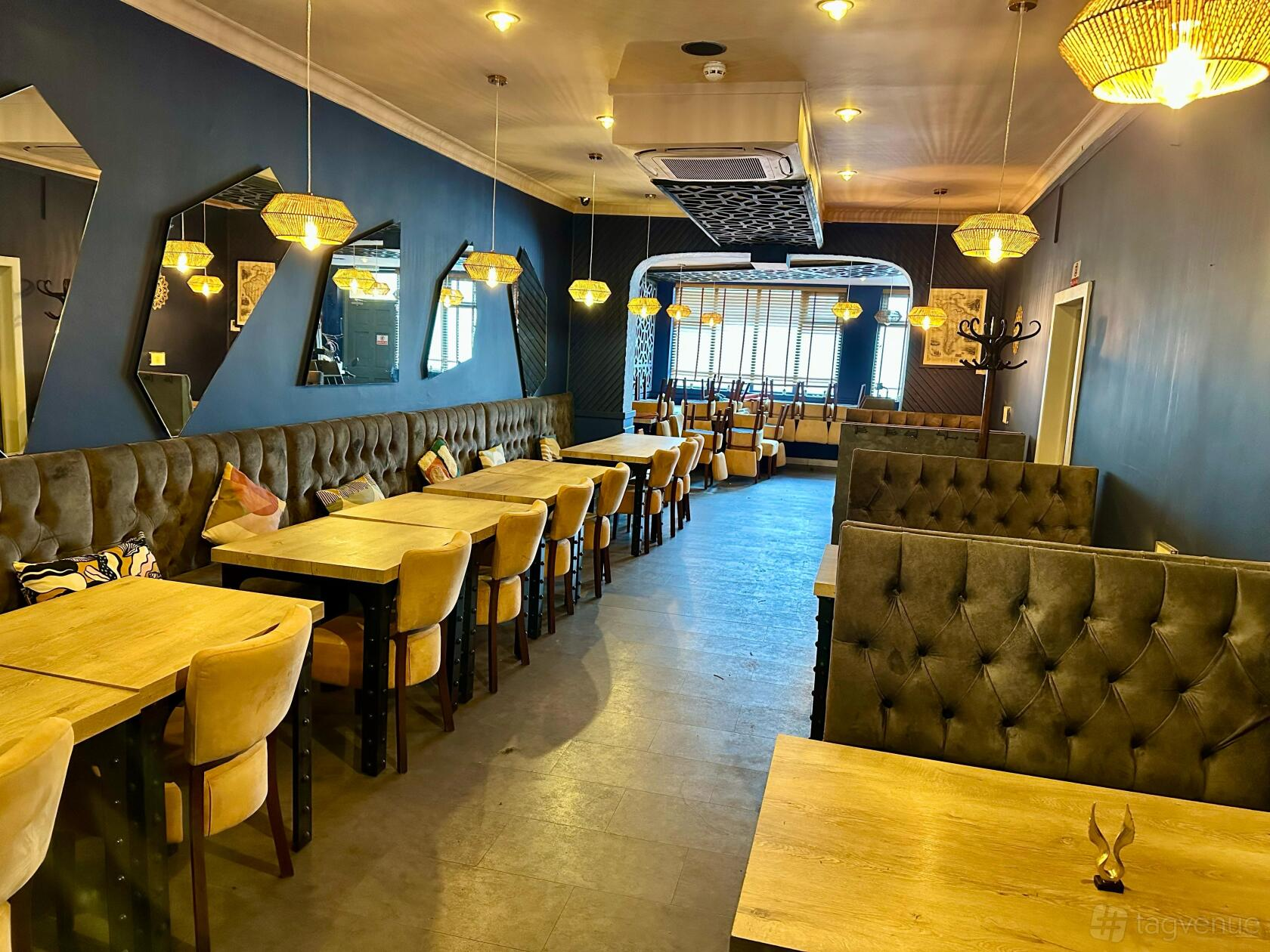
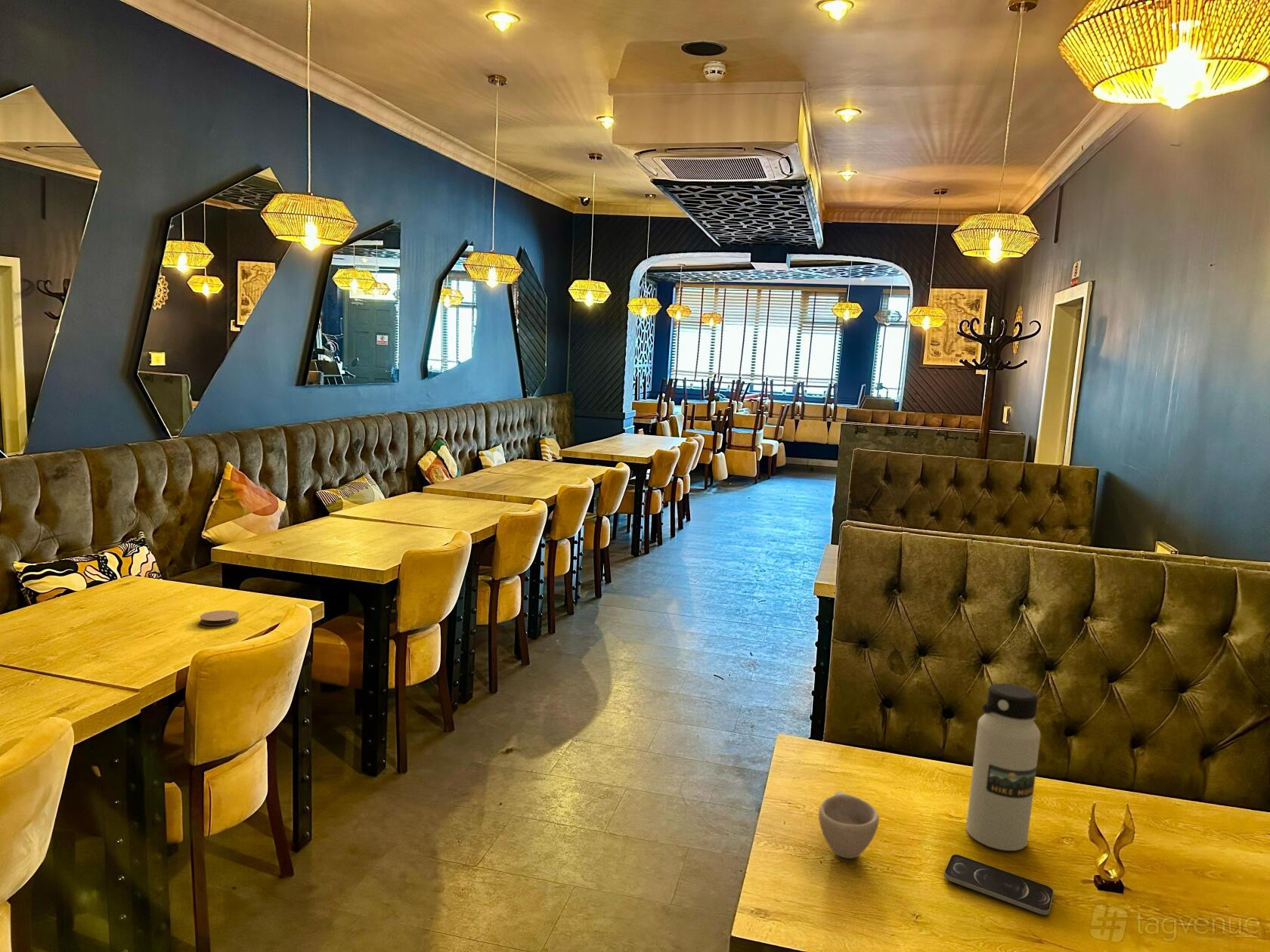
+ coaster (219, 617)
+ smartphone (998, 882)
+ cup (844, 825)
+ water bottle (1004, 763)
